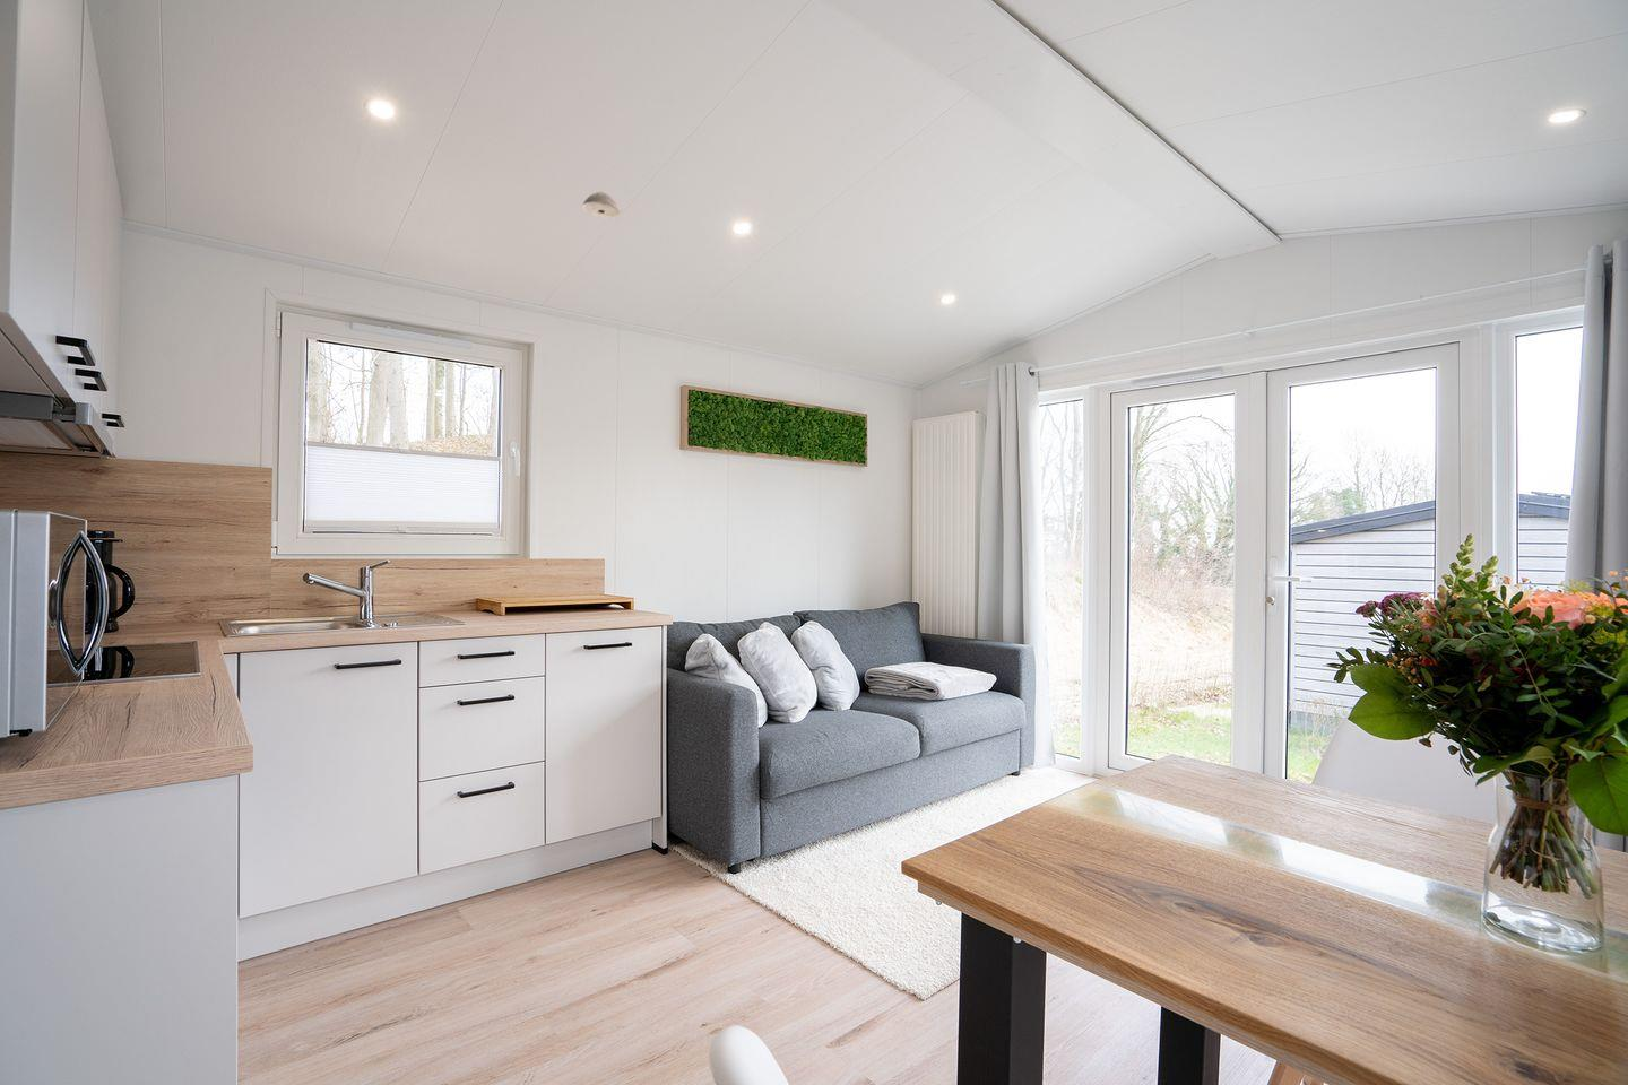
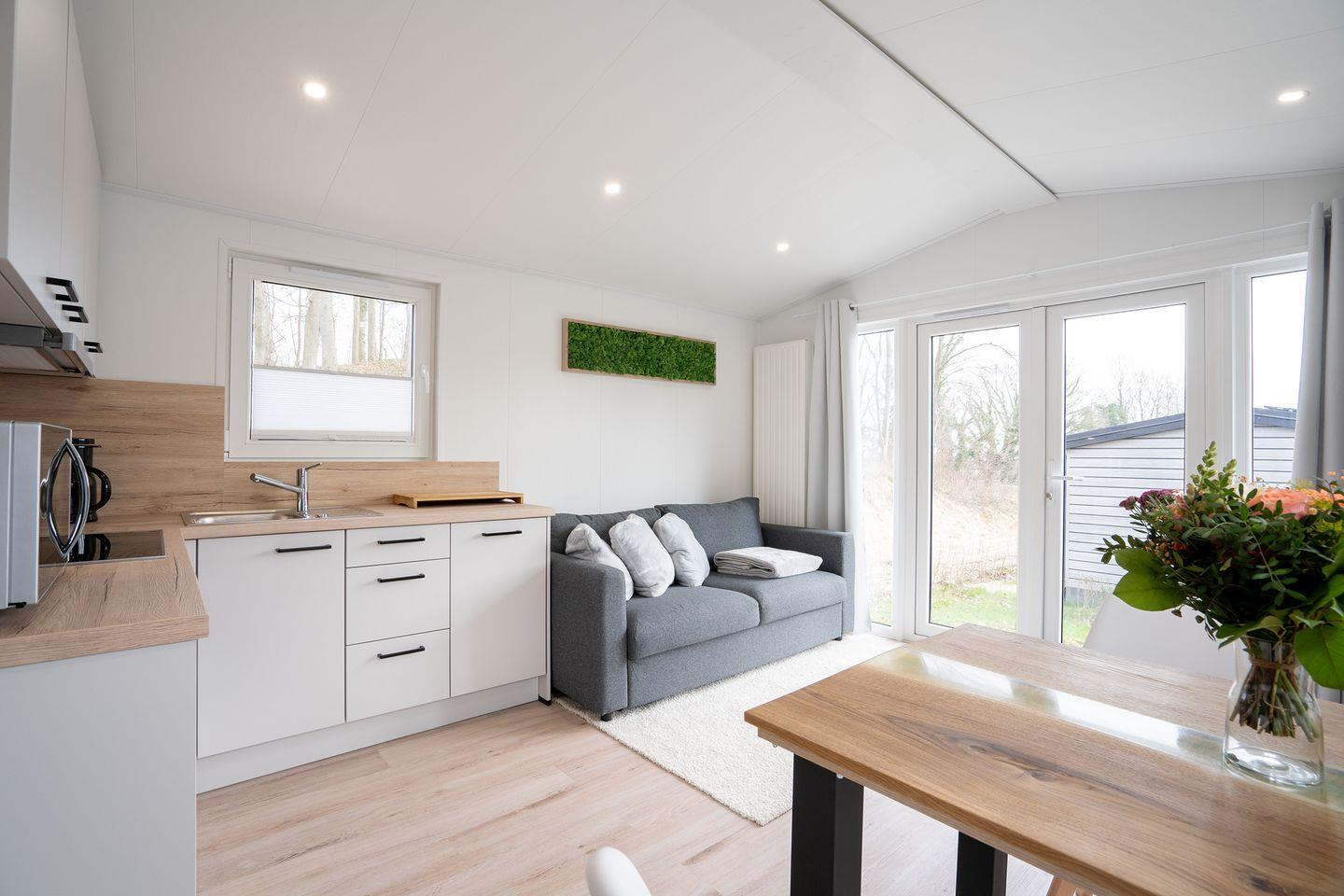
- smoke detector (602, 202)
